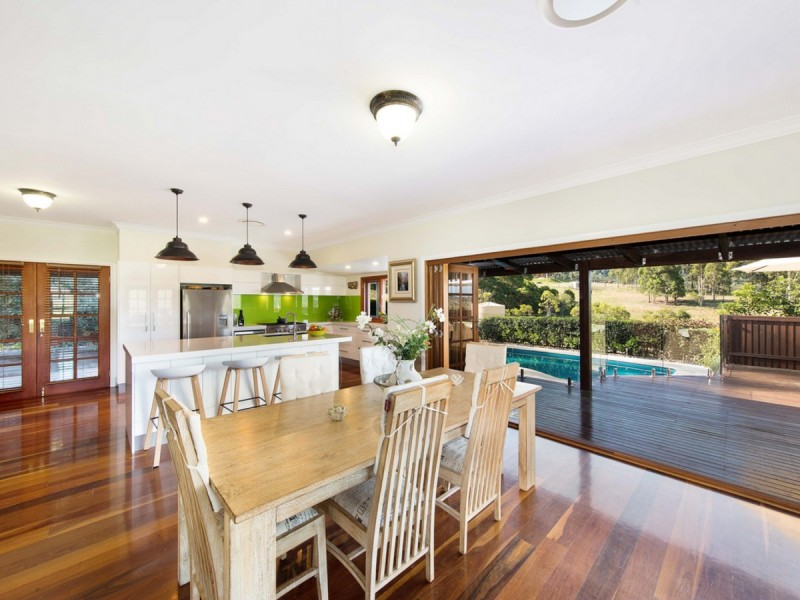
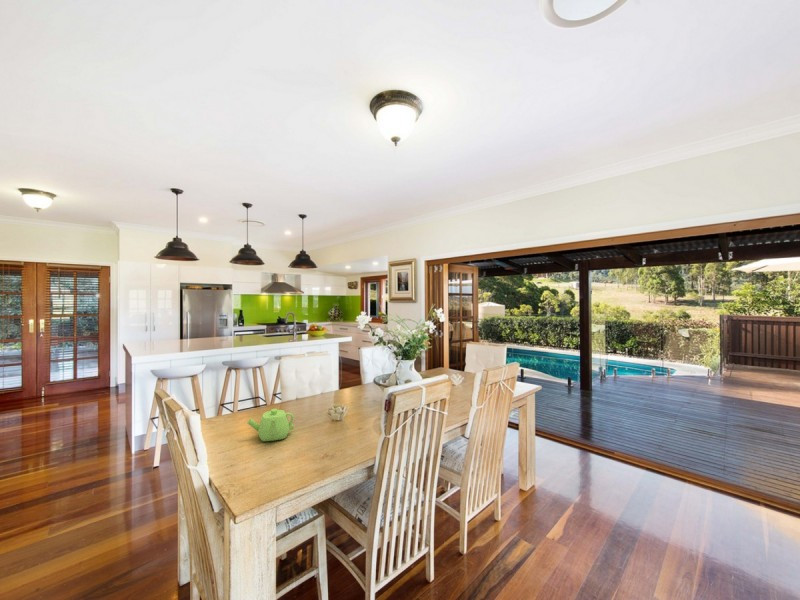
+ teapot (273, 423)
